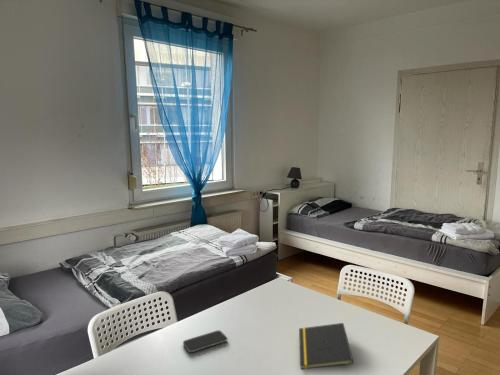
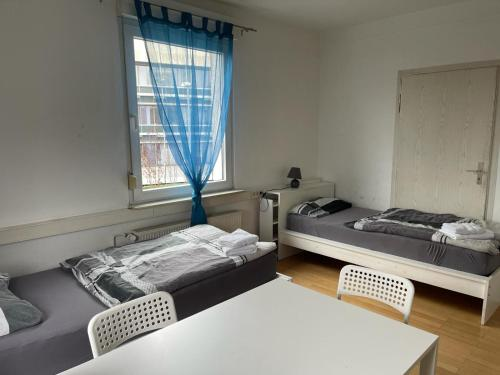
- smartphone (205, 340)
- notepad (323, 344)
